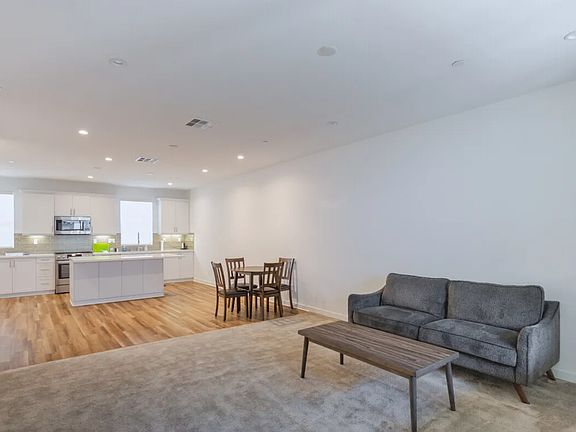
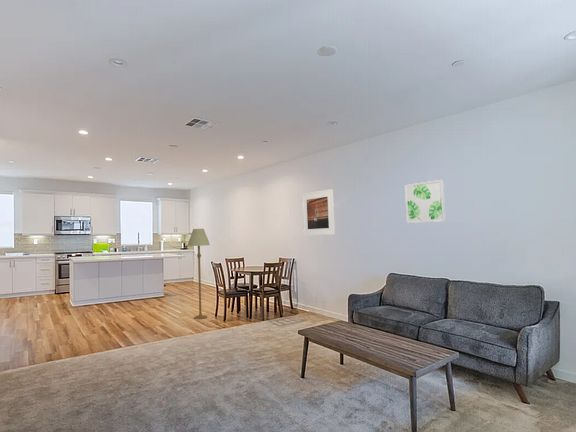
+ floor lamp (199, 272)
+ wall art (424, 202)
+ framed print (317, 213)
